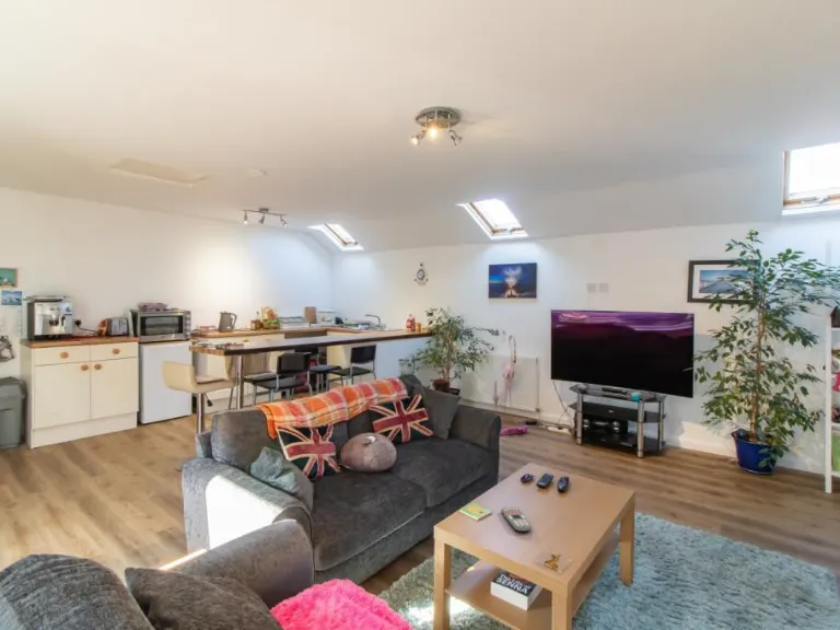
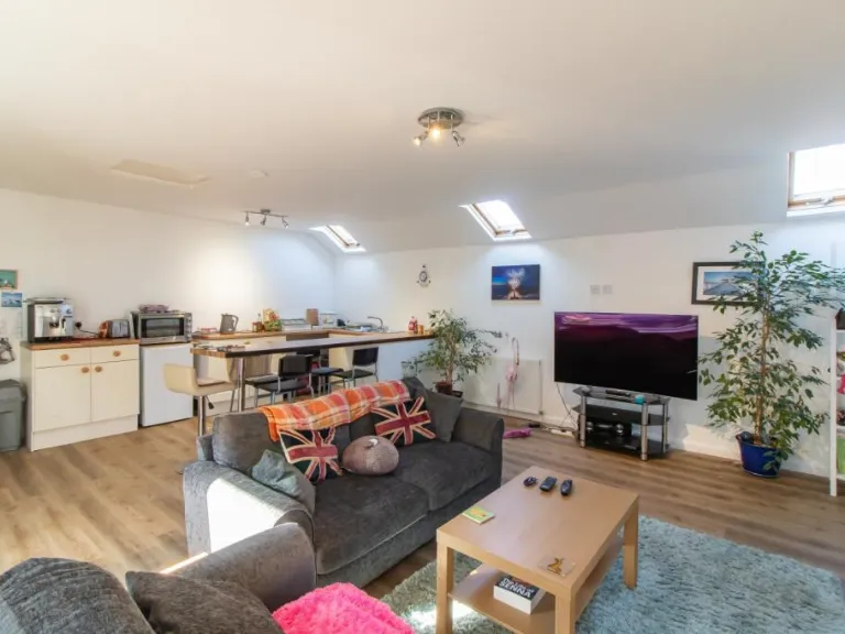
- remote control (516, 518)
